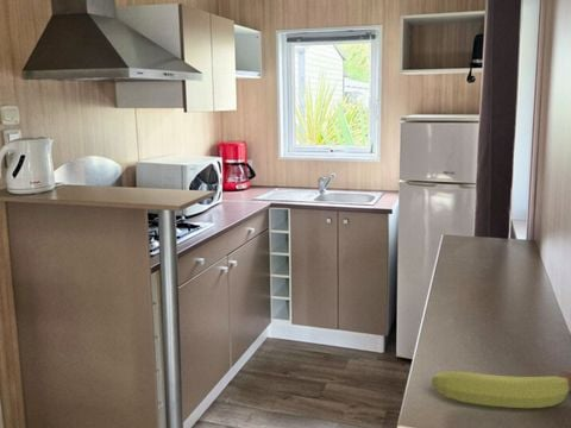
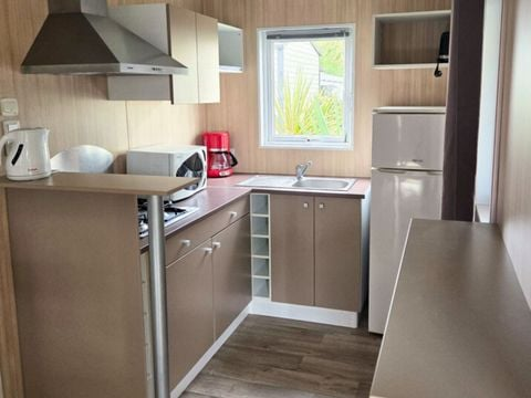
- fruit (503, 382)
